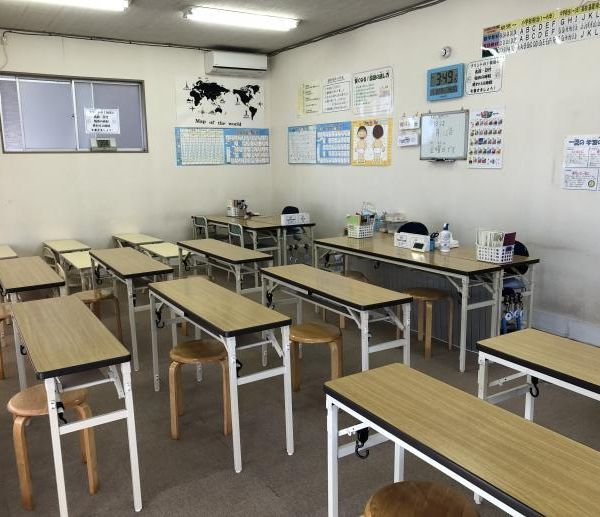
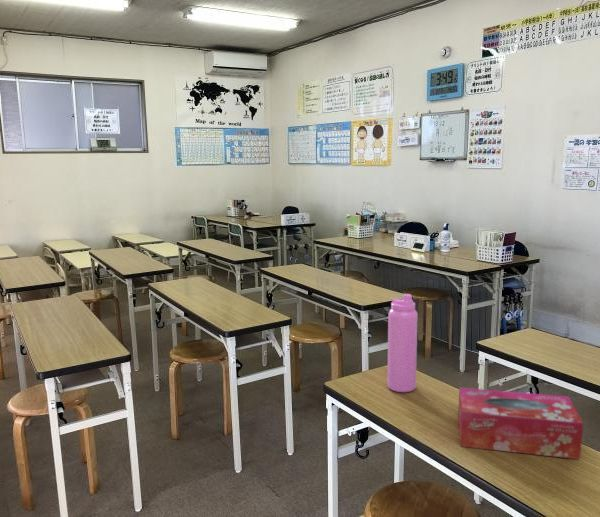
+ tissue box (515, 420)
+ water bottle (402, 341)
